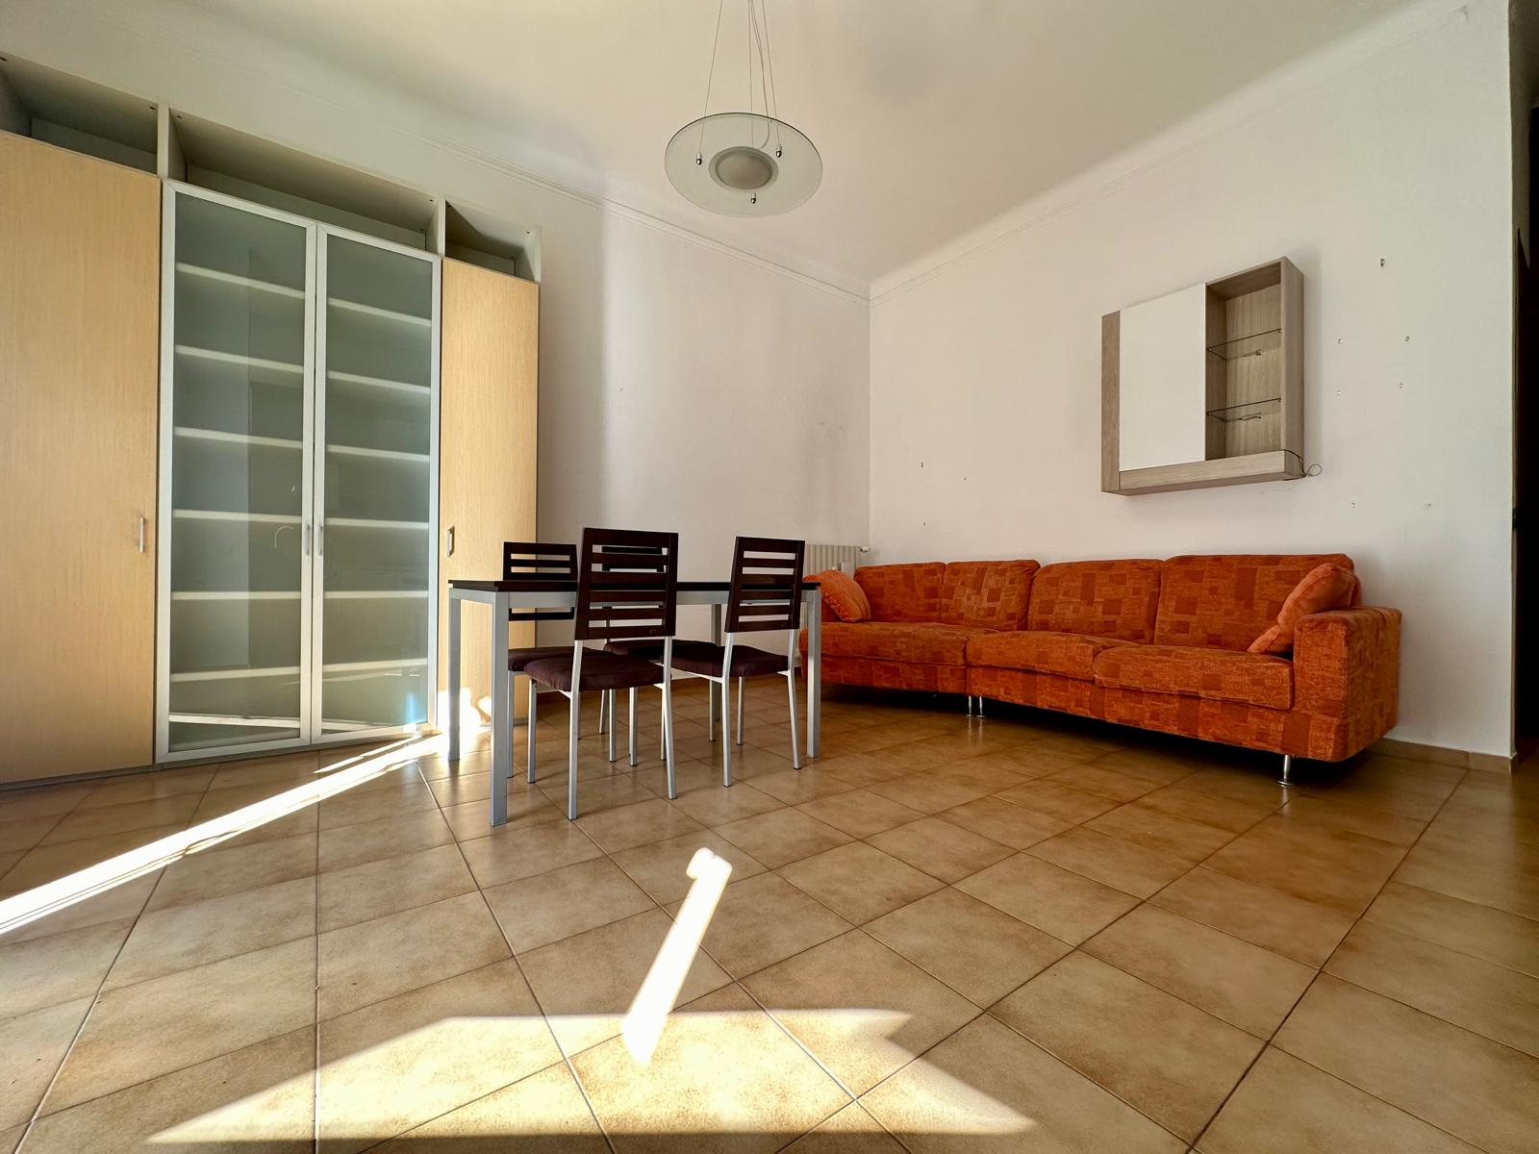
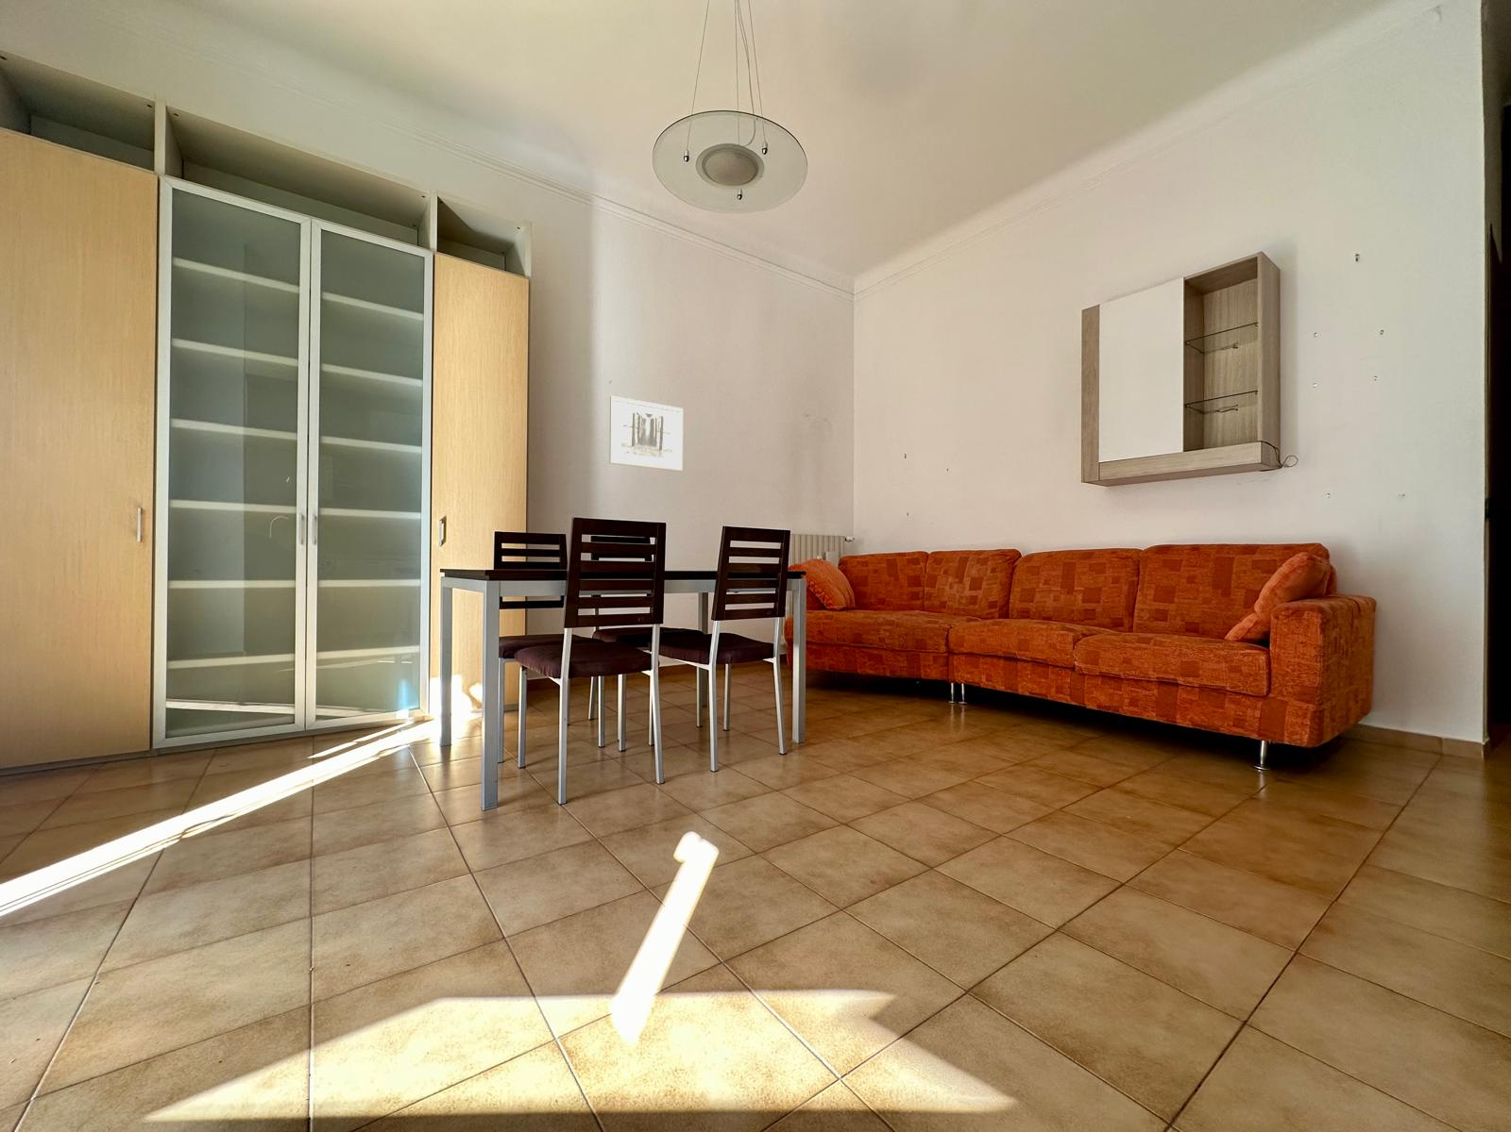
+ wall art (647, 435)
